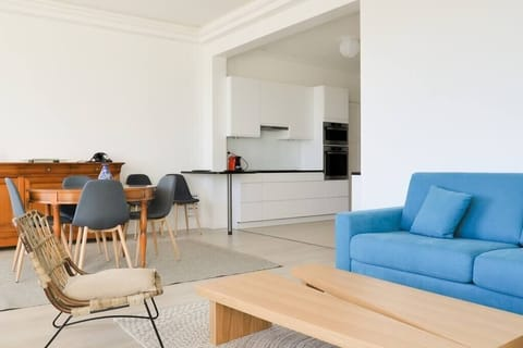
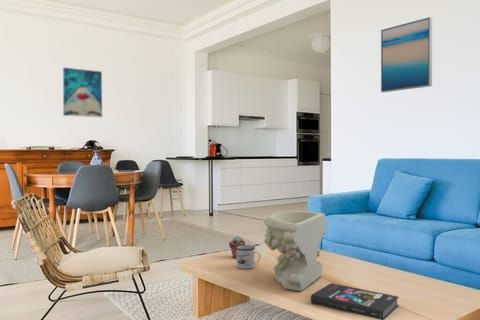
+ potted succulent (237, 245)
+ wall art (83, 93)
+ book (354, 300)
+ wall art (405, 56)
+ decorative bowl (297, 247)
+ mug (248, 257)
